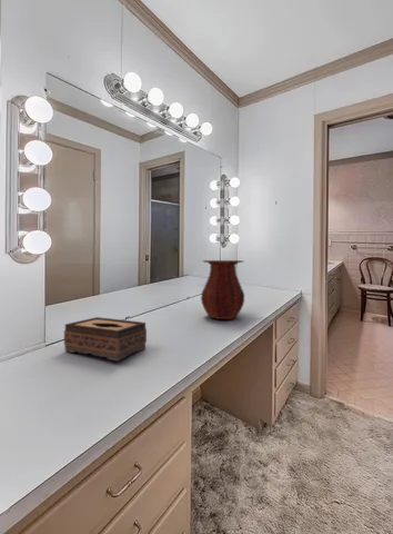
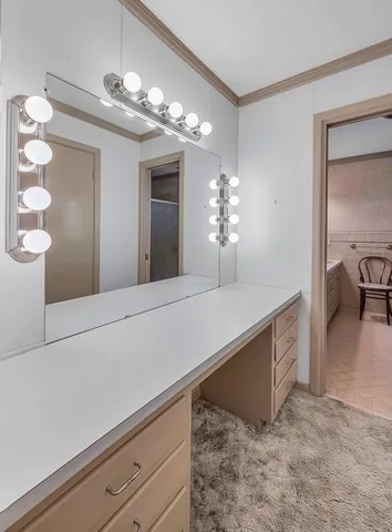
- tissue box (105, 336)
- vase (222, 288)
